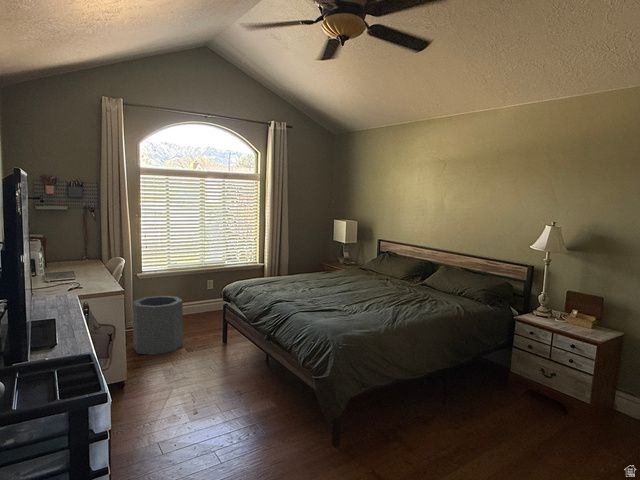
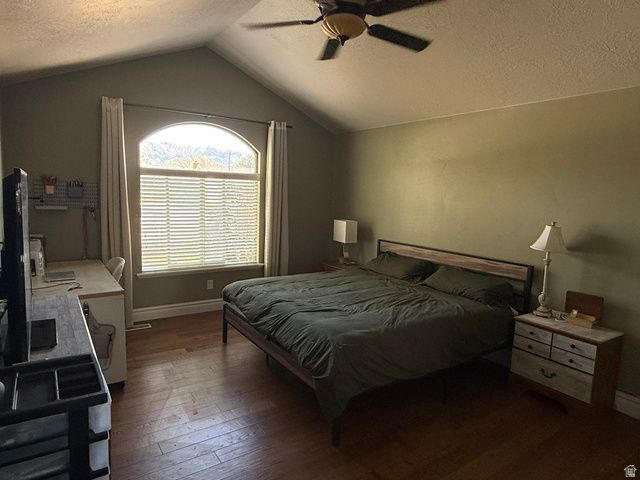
- trash can (158, 323)
